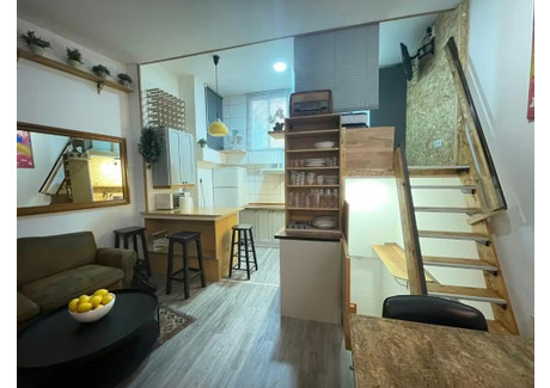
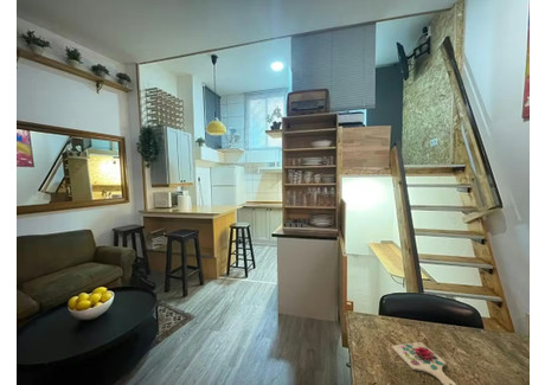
+ cutting board (427, 361)
